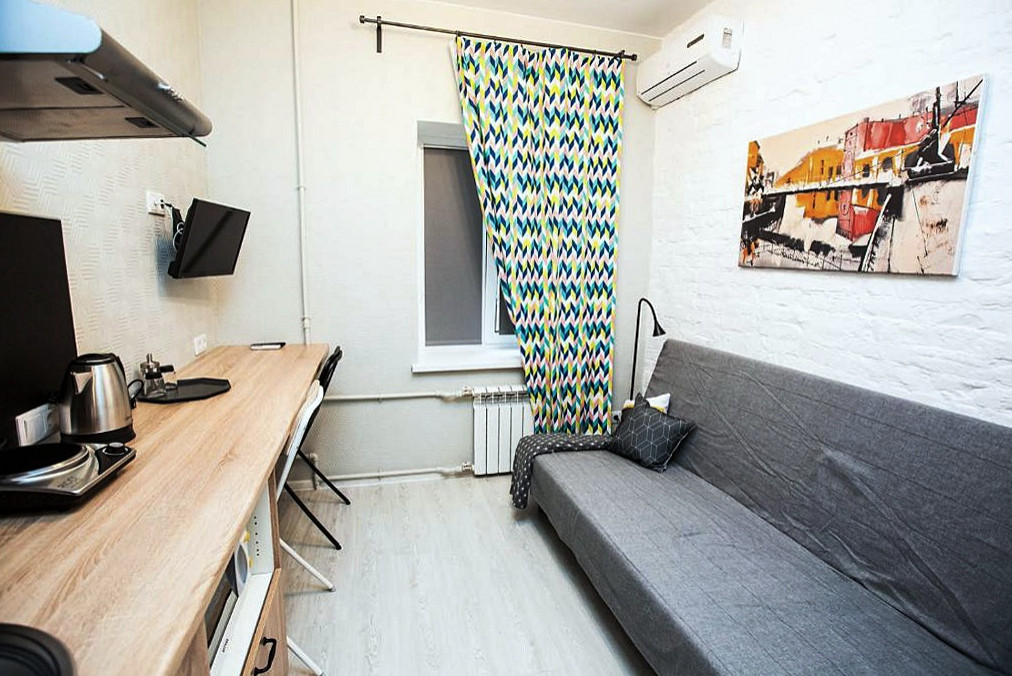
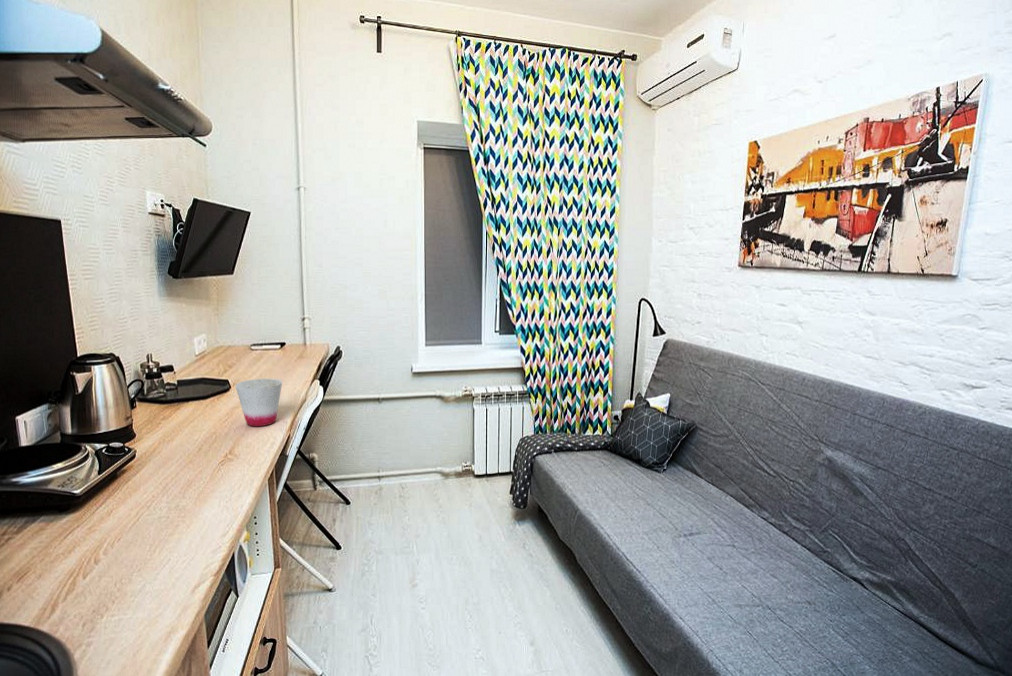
+ cup (260, 403)
